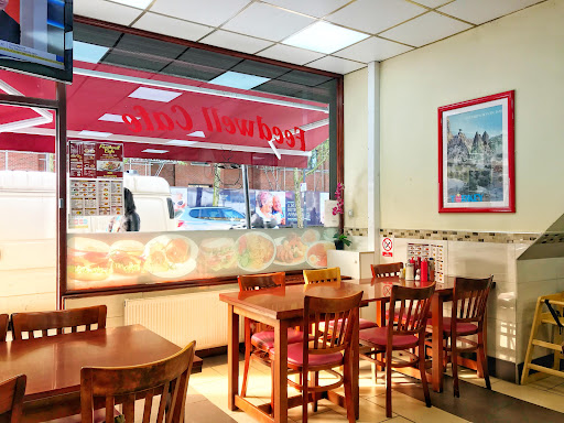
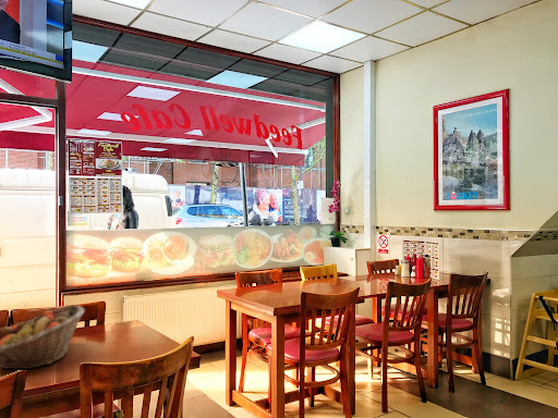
+ fruit basket (38, 334)
